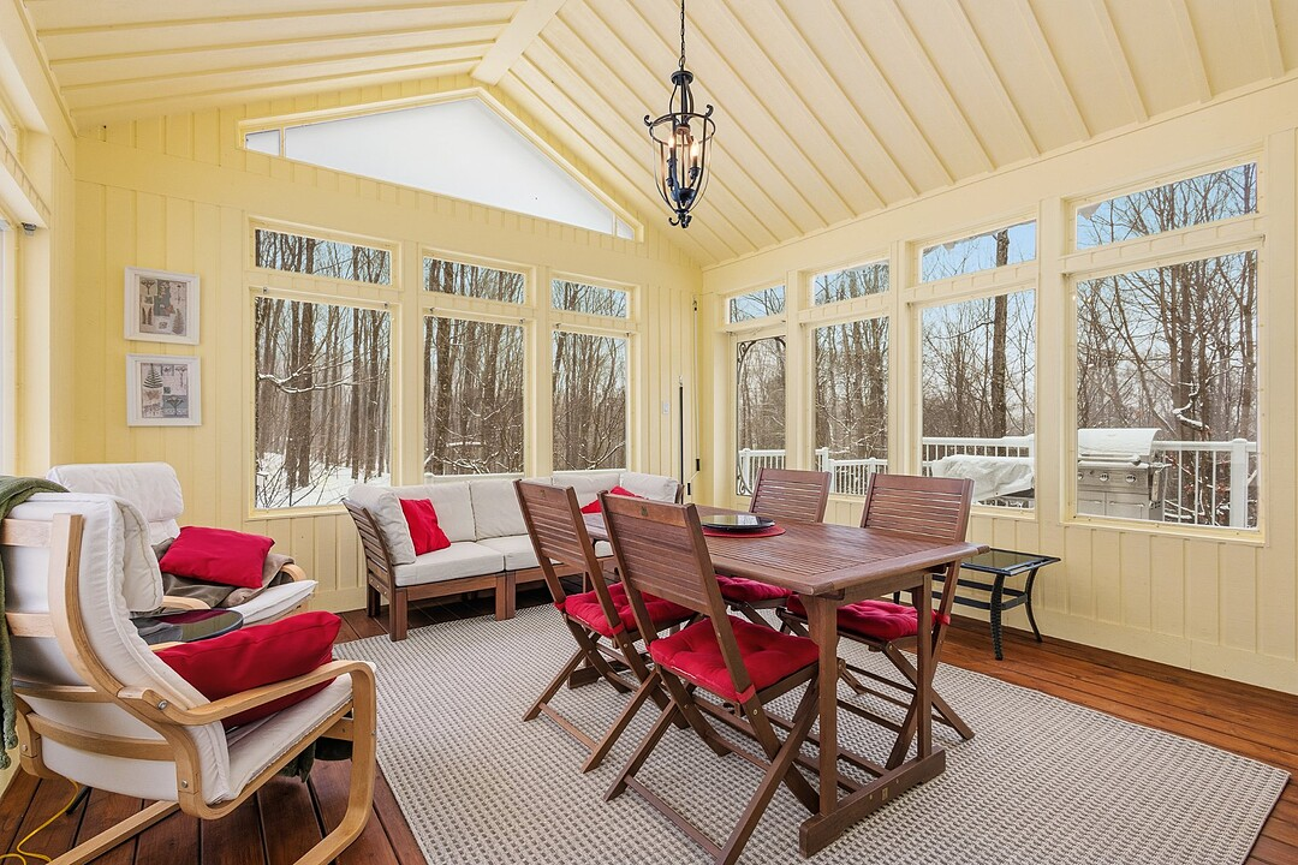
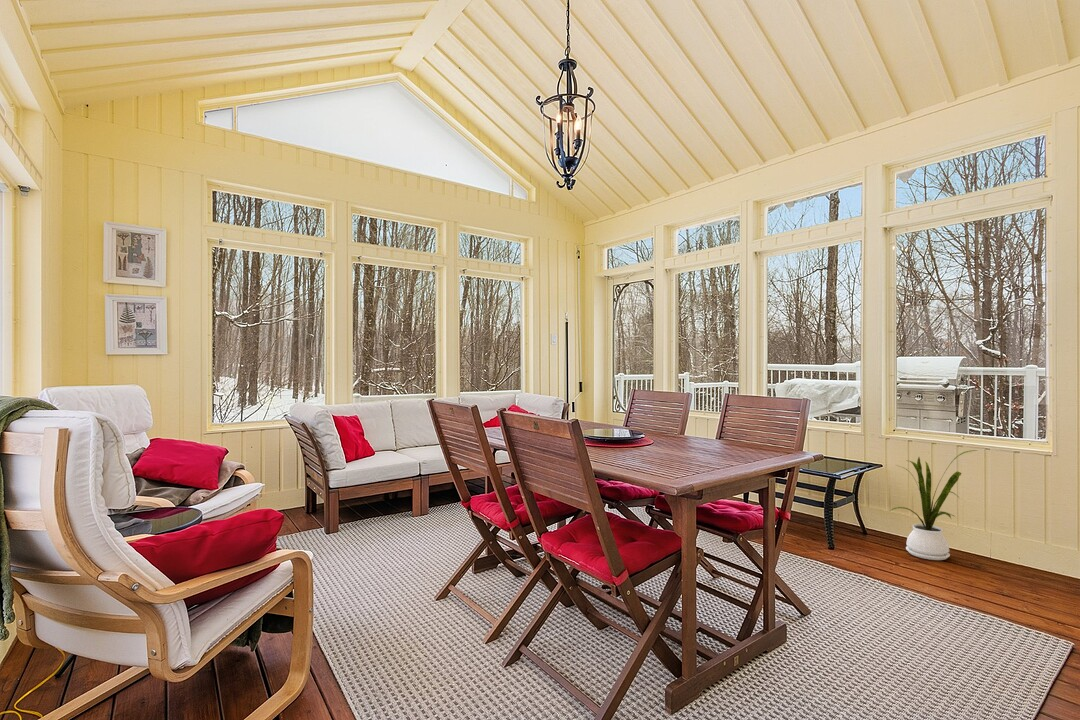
+ house plant (932, 501)
